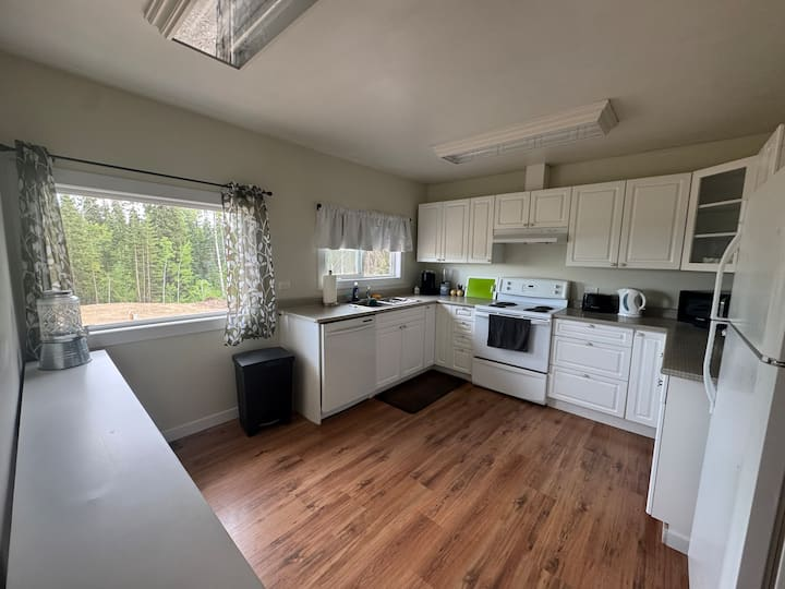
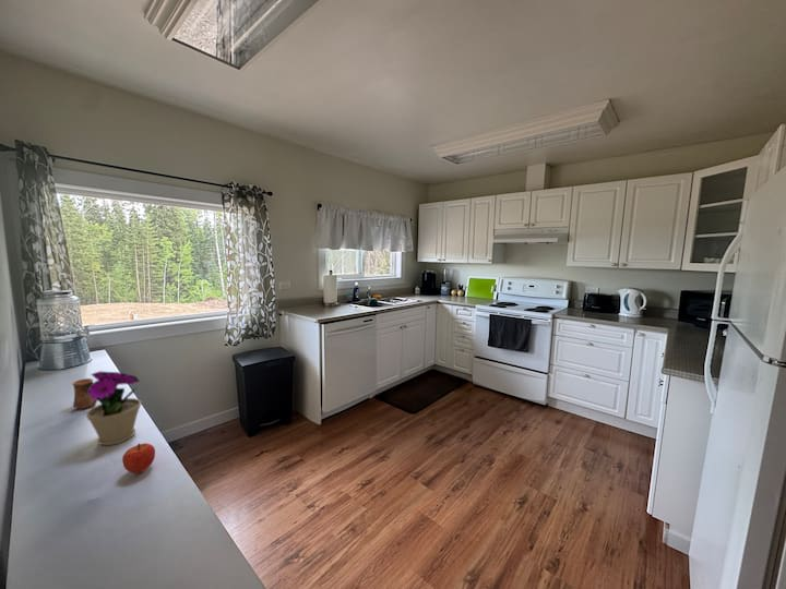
+ cup (84, 393)
+ fruit (139, 457)
+ flower pot (114, 402)
